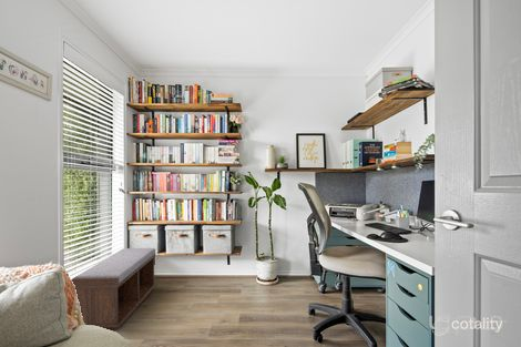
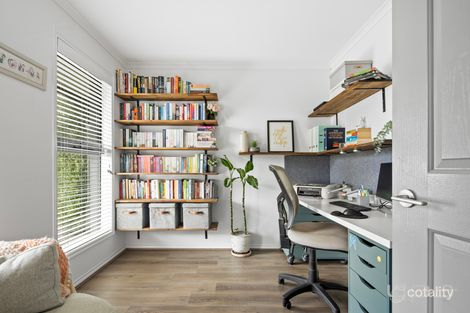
- bench (121, 283)
